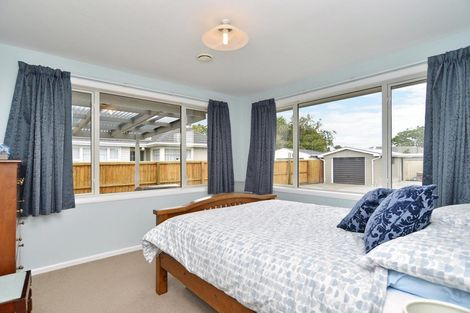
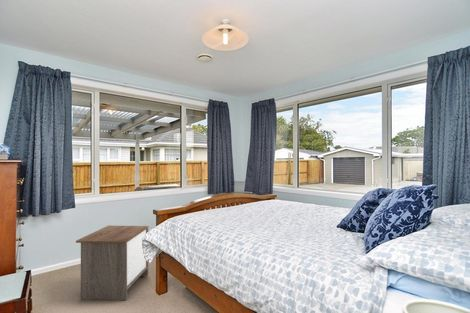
+ nightstand (115, 259)
